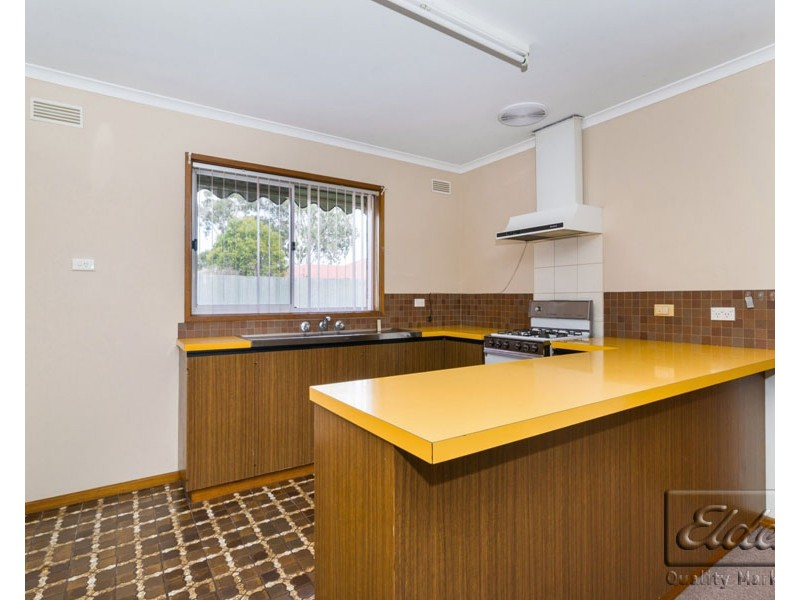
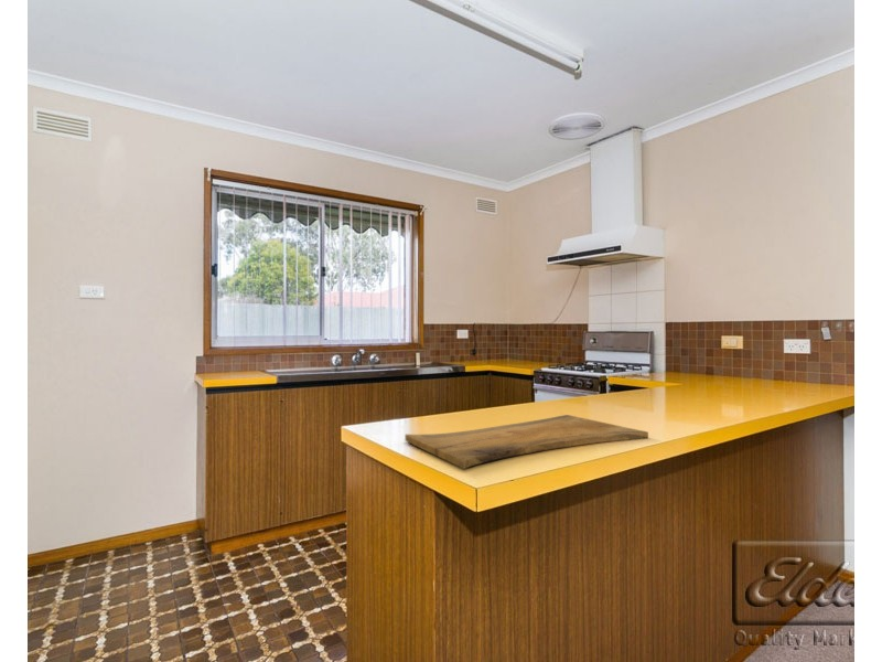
+ cutting board (527, 436)
